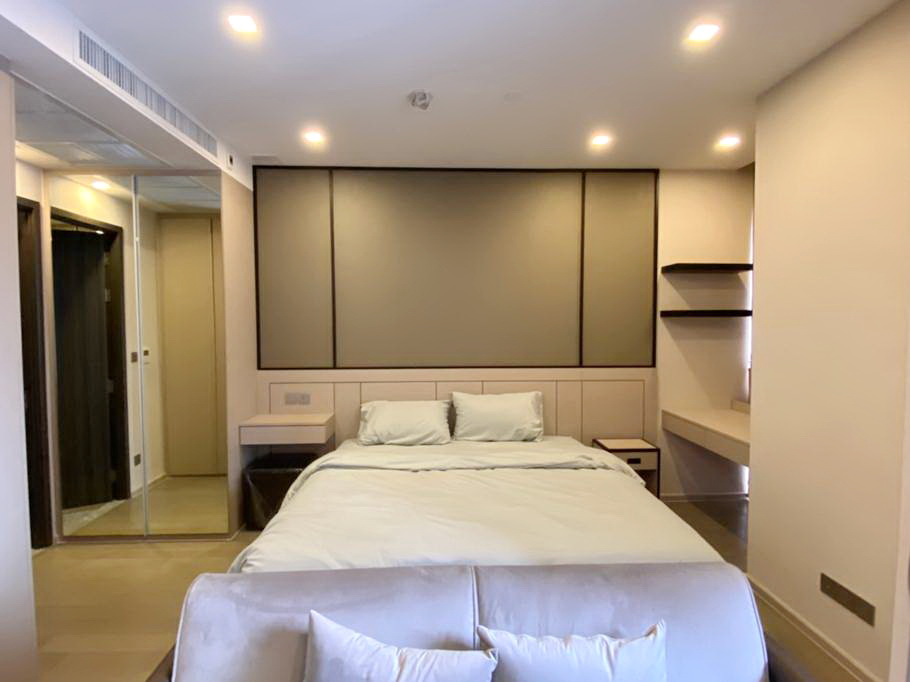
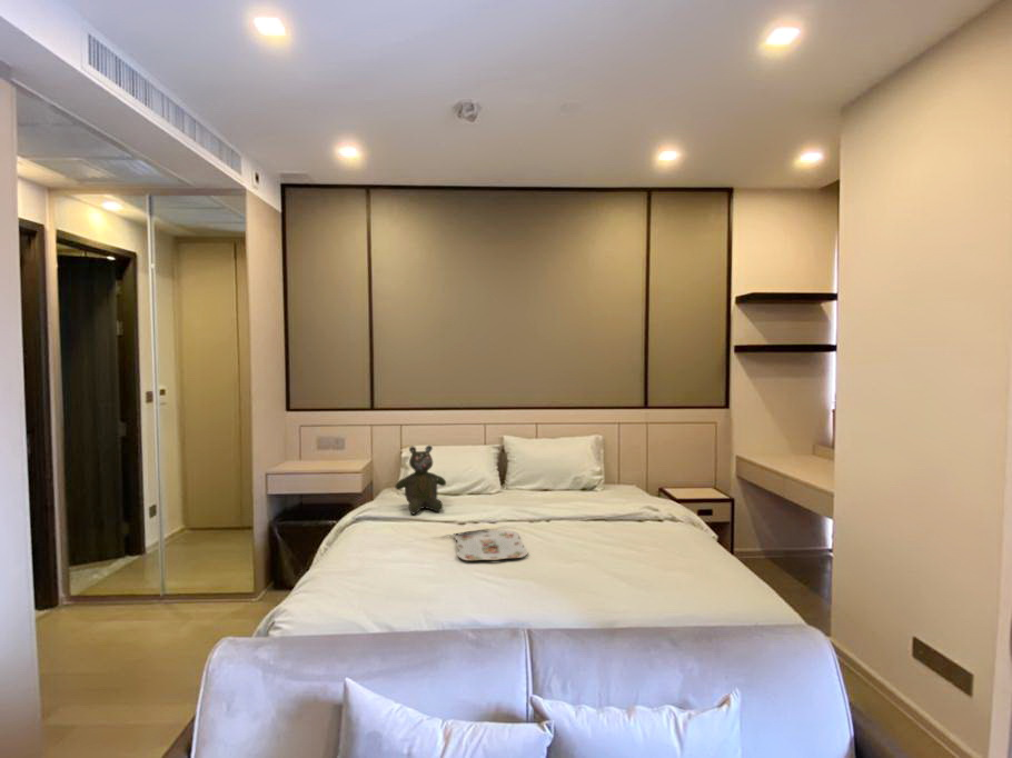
+ serving tray (489, 545)
+ teddy bear (423, 478)
